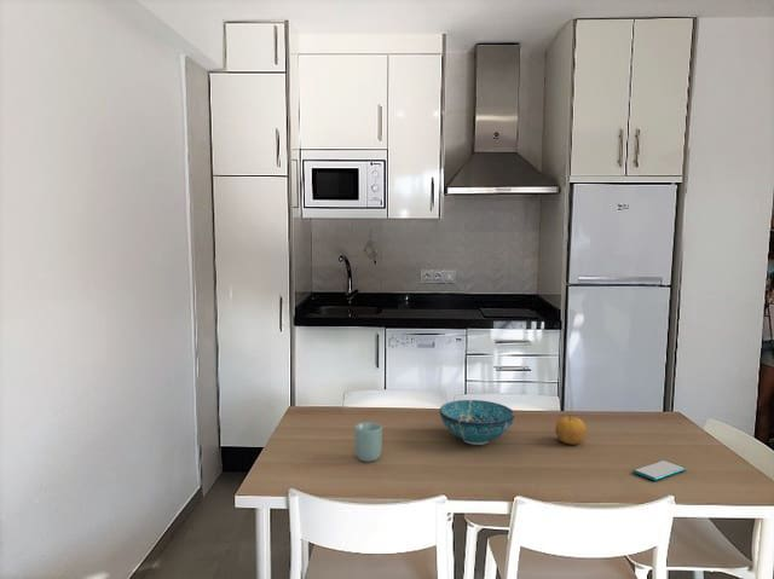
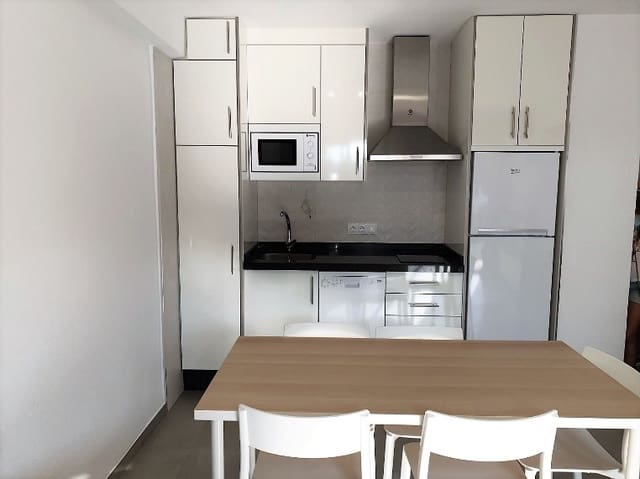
- fruit (571, 427)
- cup (368, 442)
- smartphone (659, 469)
- bowl (475, 424)
